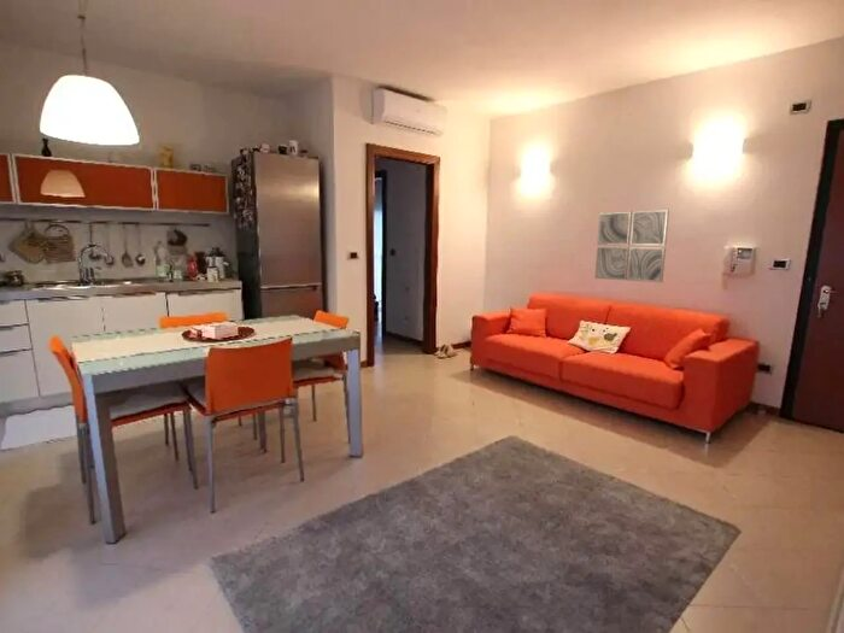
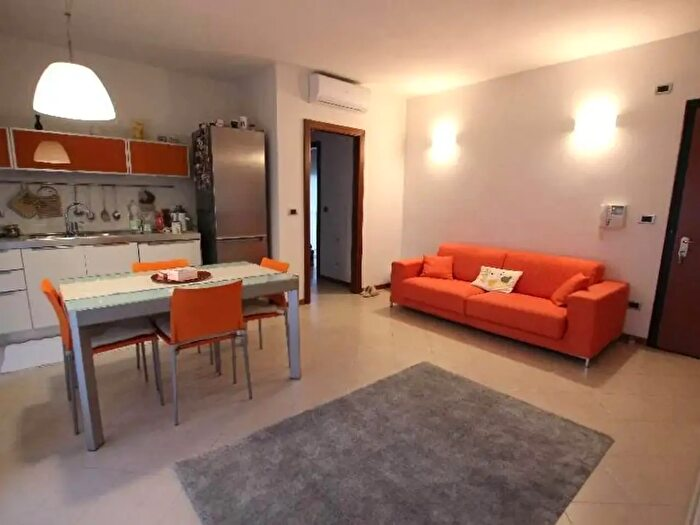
- wall art (629, 247)
